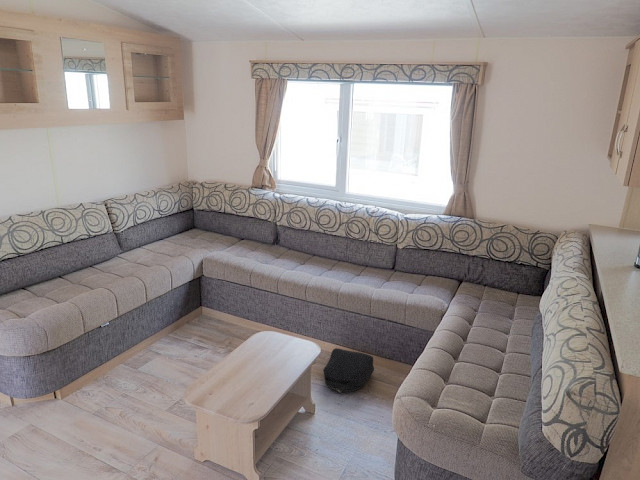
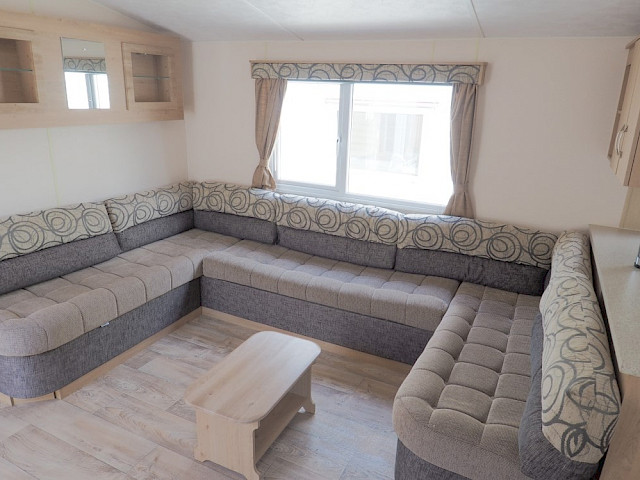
- backpack (345, 371)
